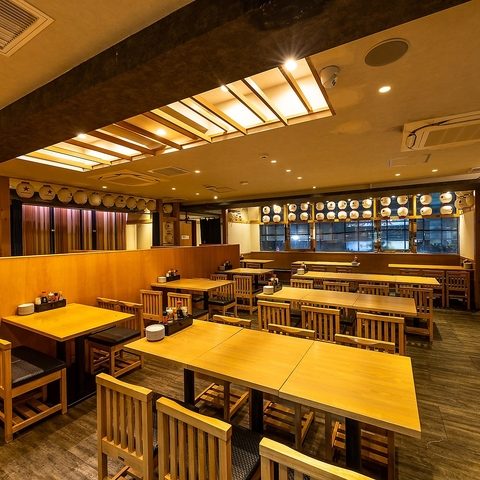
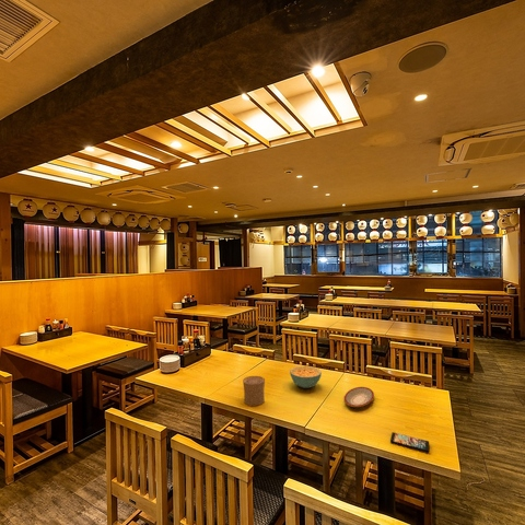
+ cup (254, 389)
+ smartphone (409, 441)
+ plate (359, 397)
+ cereal bowl (305, 378)
